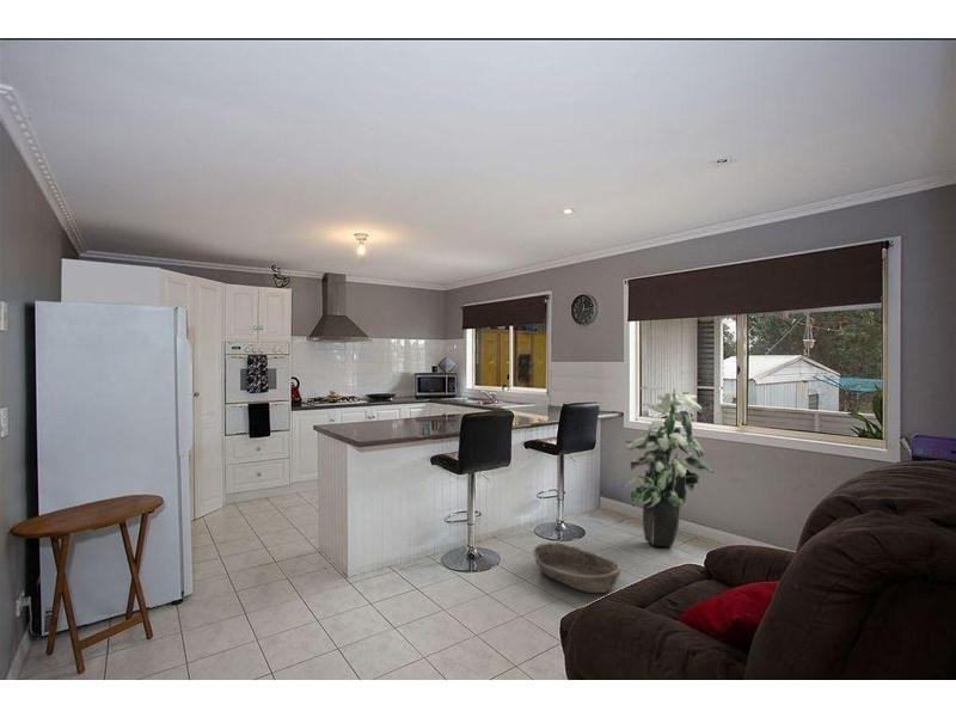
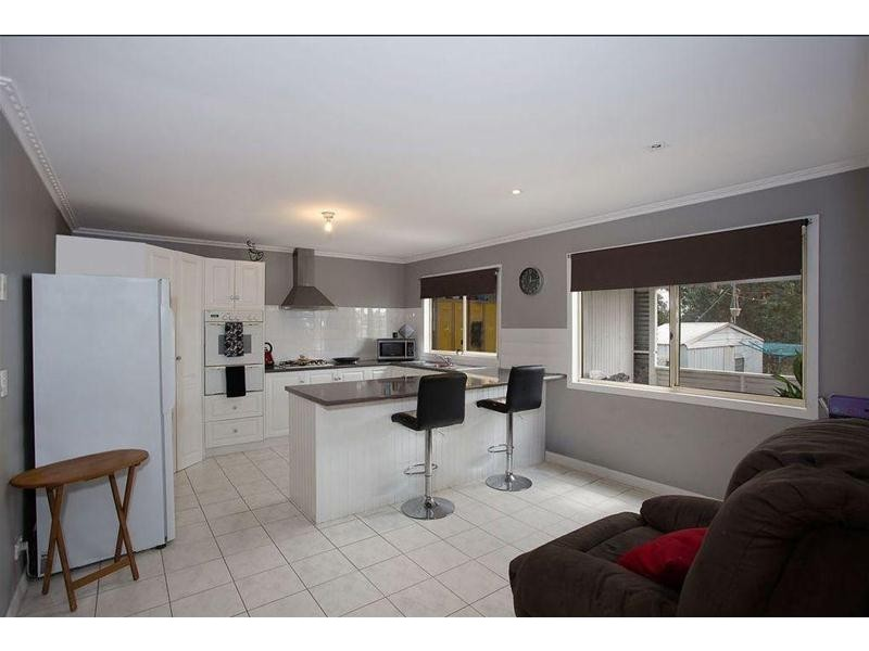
- indoor plant (662, 464)
- basket (574, 568)
